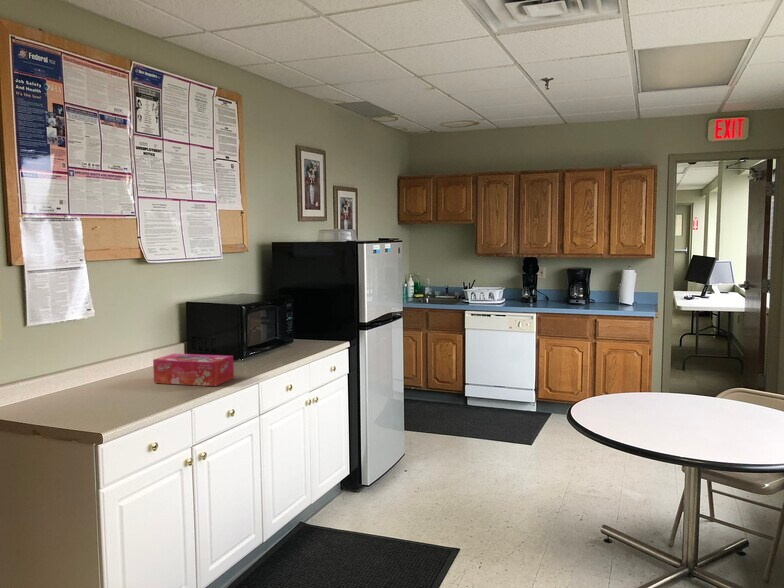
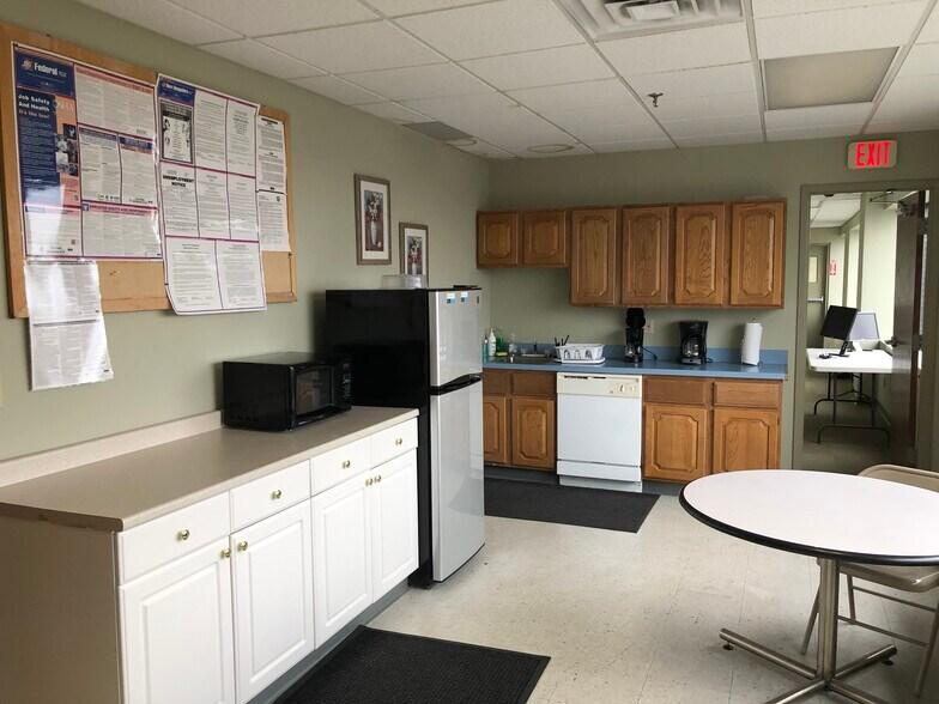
- tissue box (194, 369)
